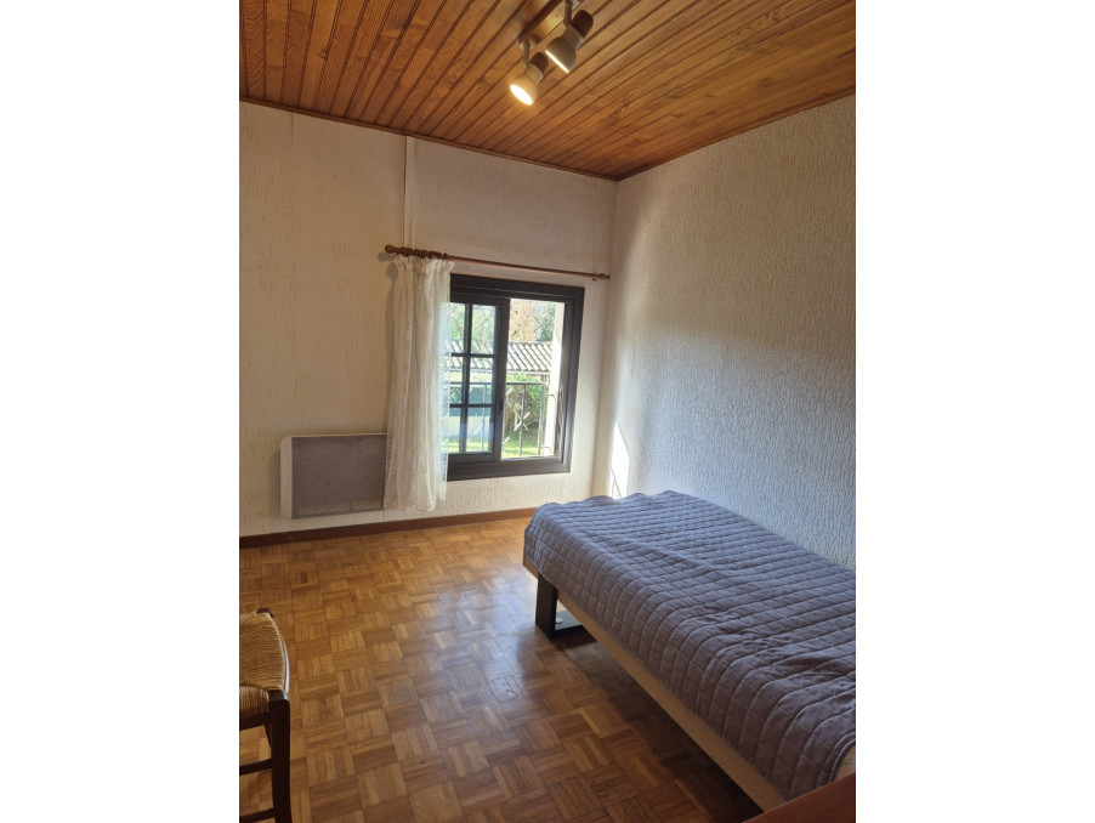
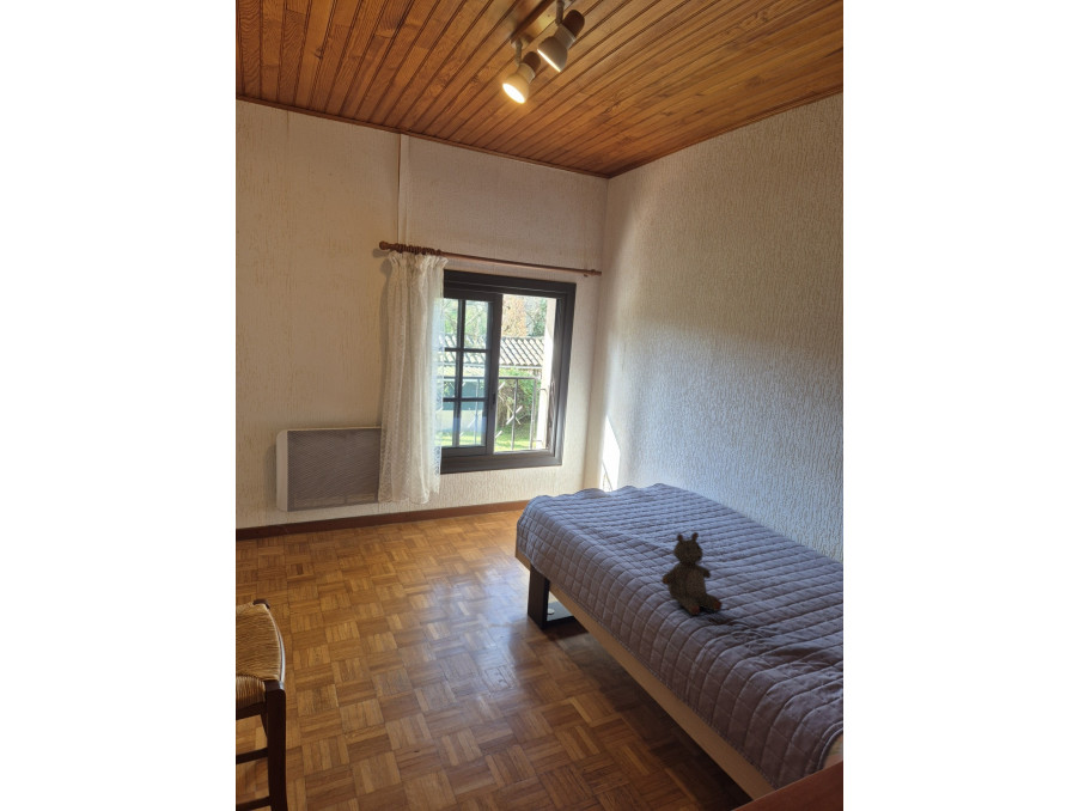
+ stuffed bear (694, 571)
